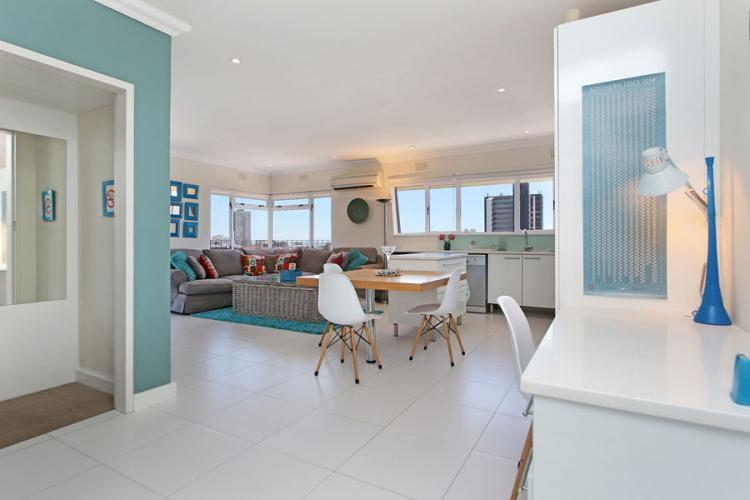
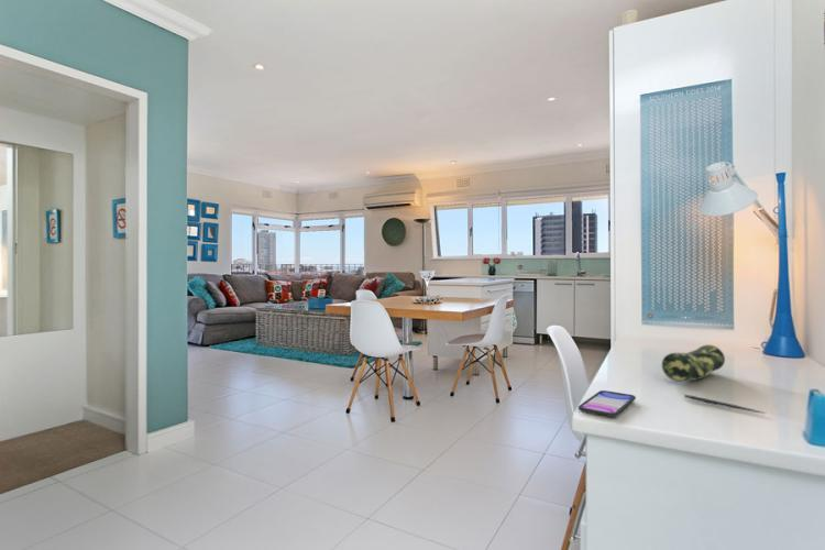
+ pencil case (693, 363)
+ pen (723, 404)
+ smartphone (607, 402)
